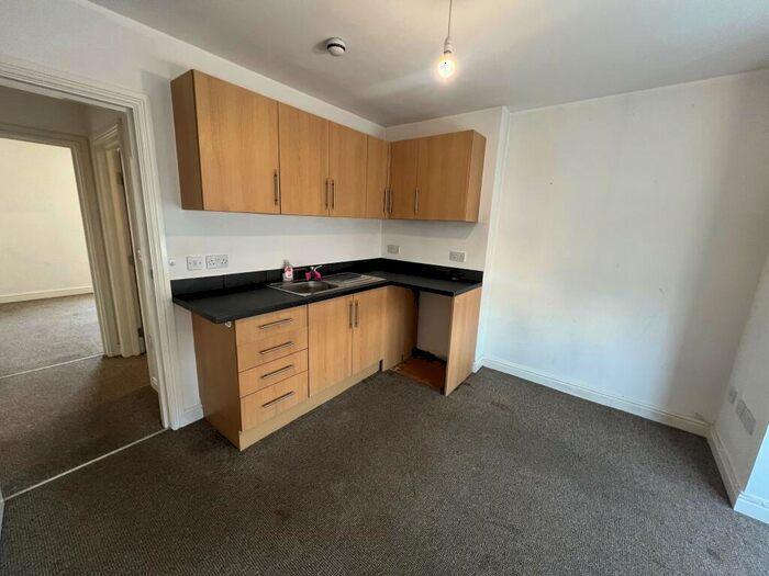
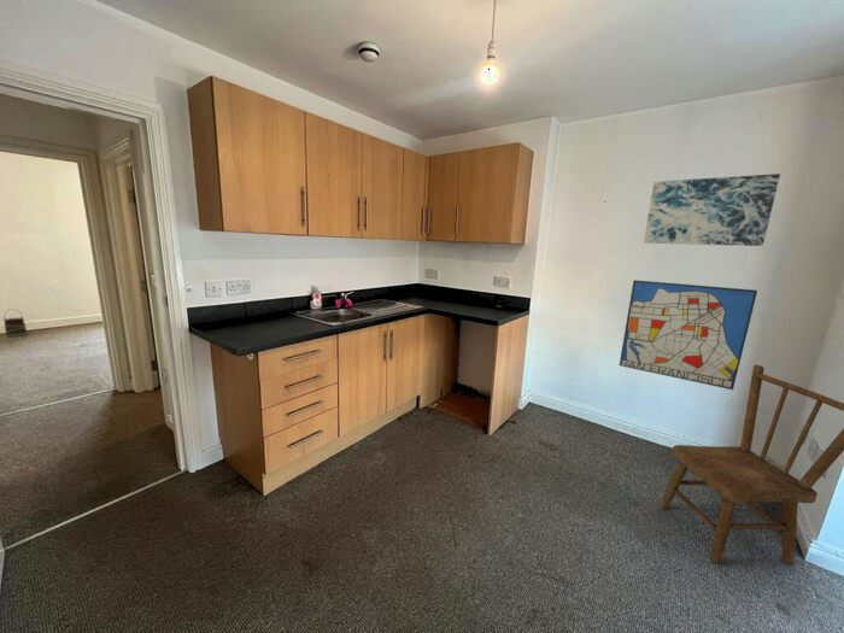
+ wall art (704, 211)
+ wall art (680, 332)
+ dining chair (744, 459)
+ wooden bucket (13, 322)
